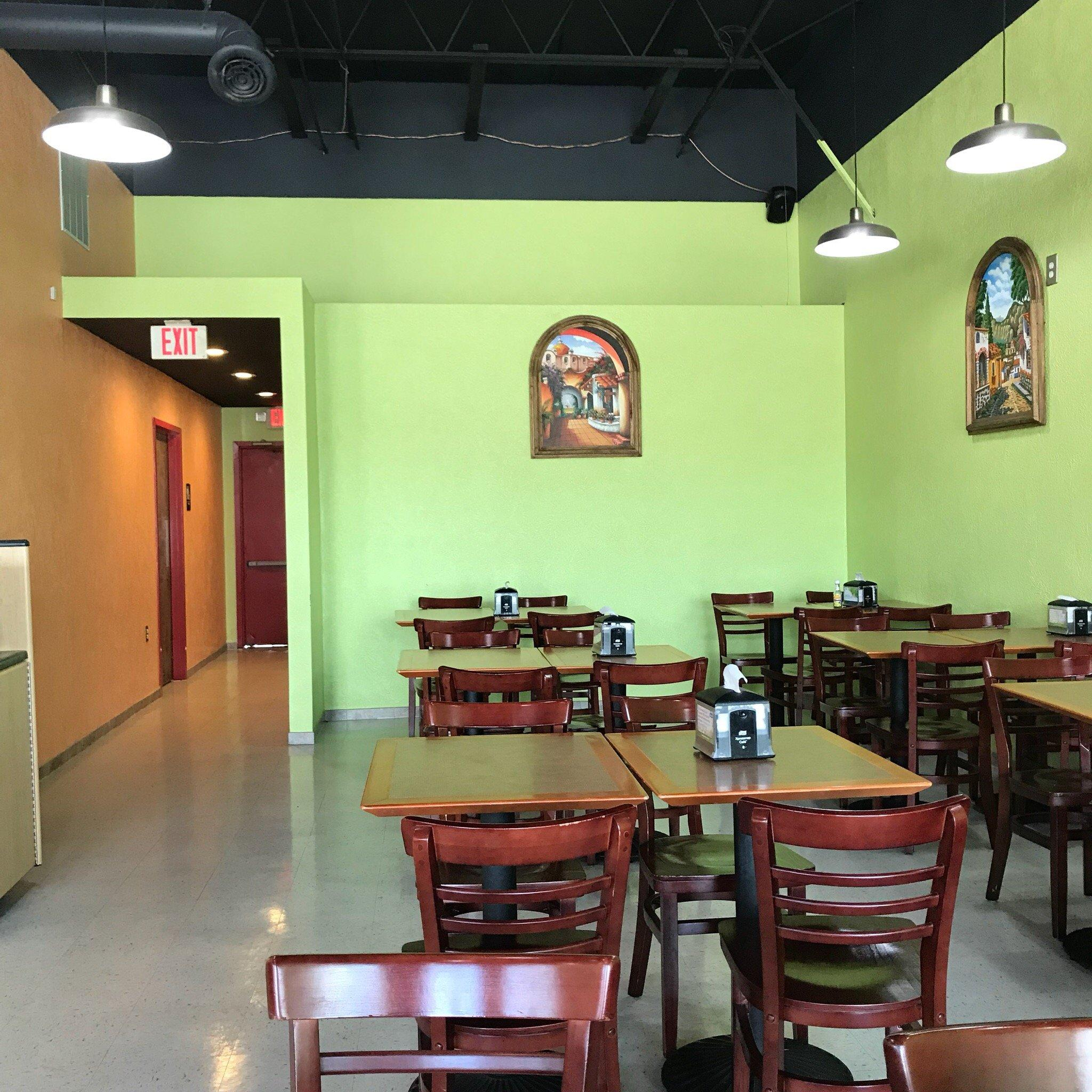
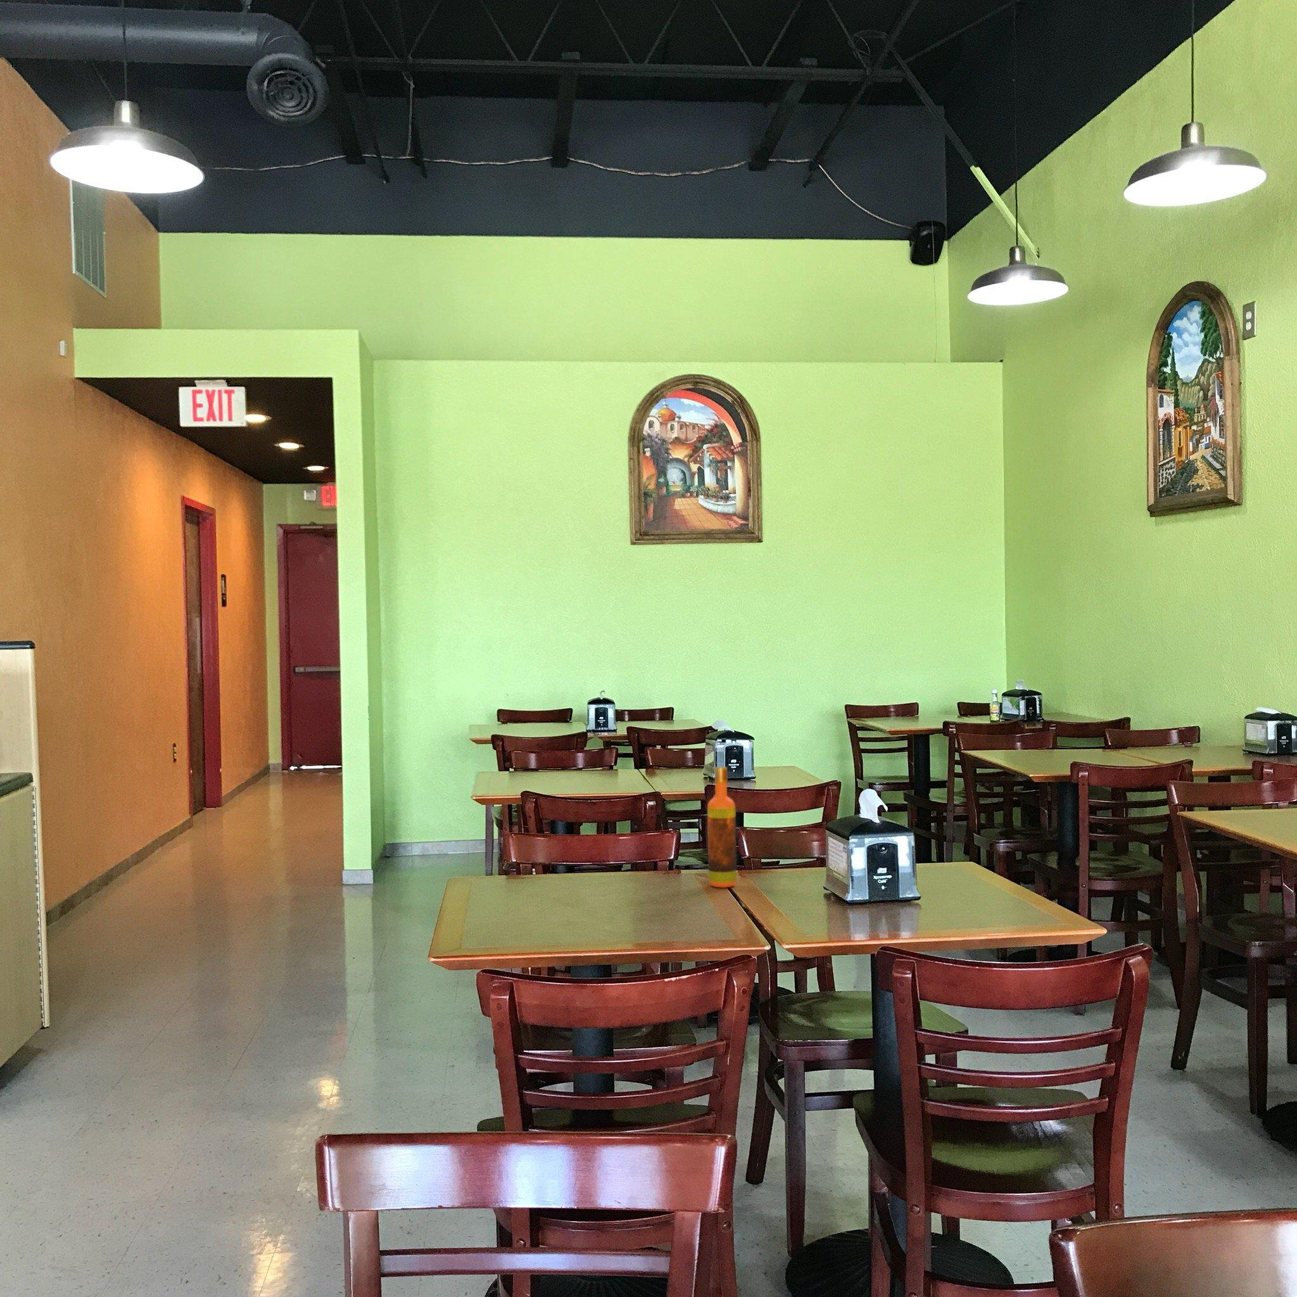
+ hot sauce (721, 827)
